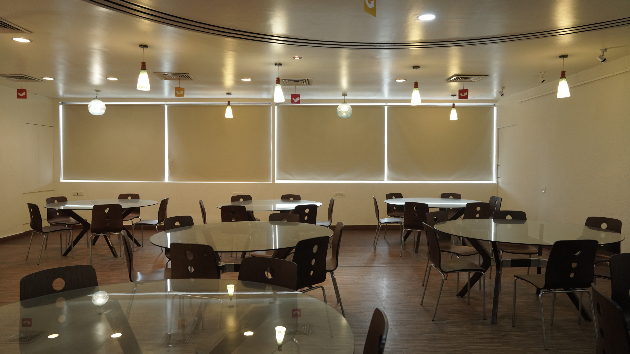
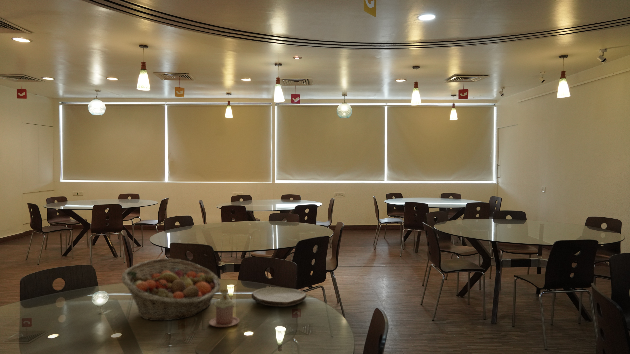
+ fruit basket (173, 286)
+ plate (279, 296)
+ mug (224, 306)
